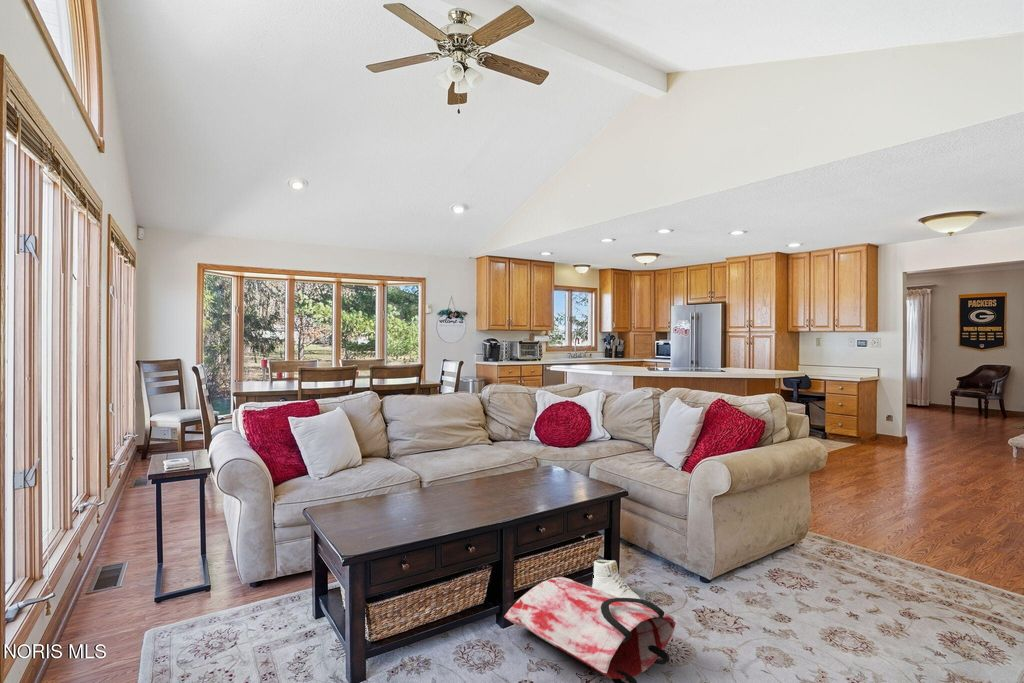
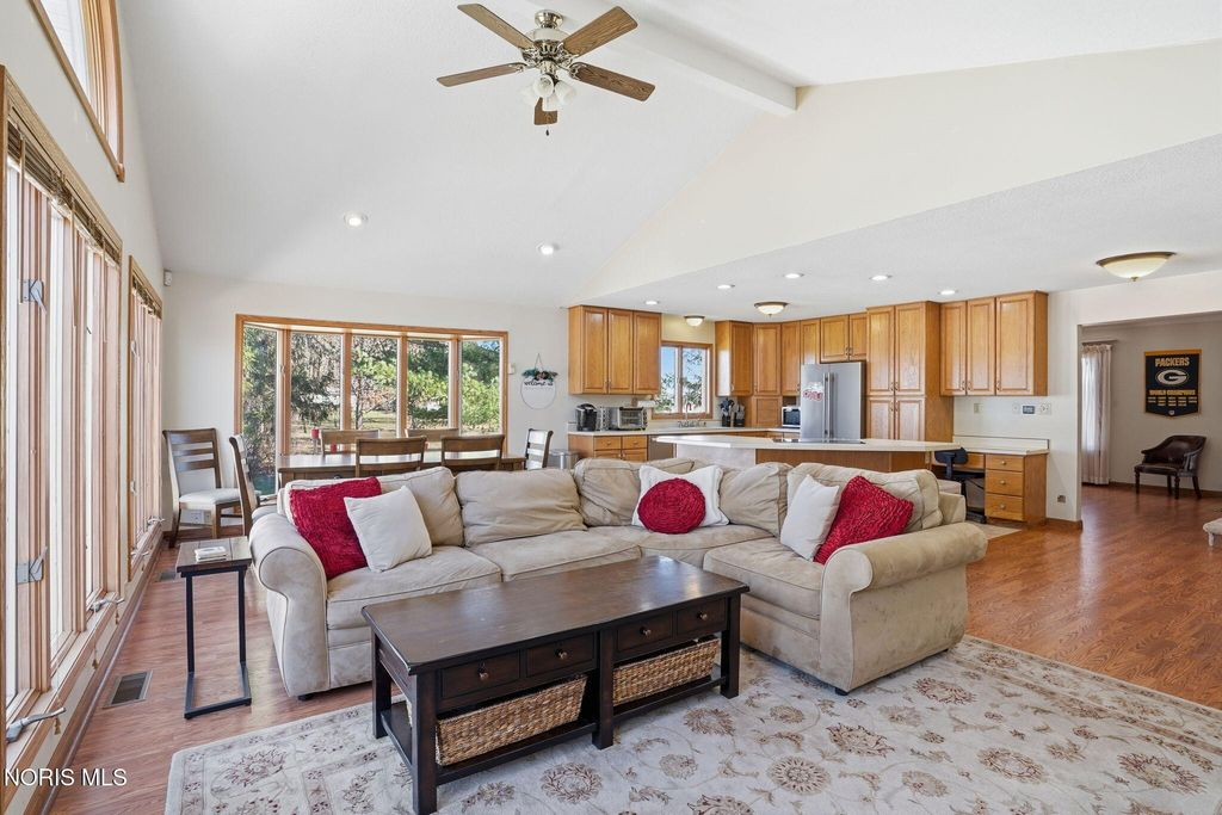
- sneaker (615, 581)
- bag (587, 616)
